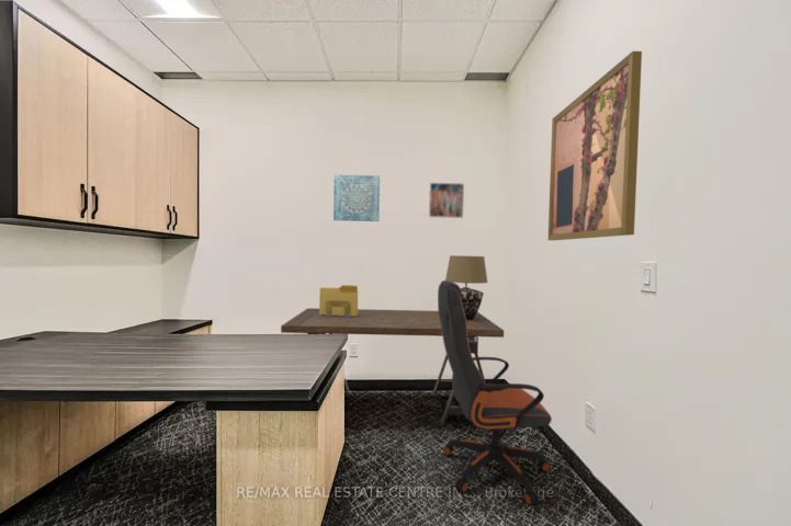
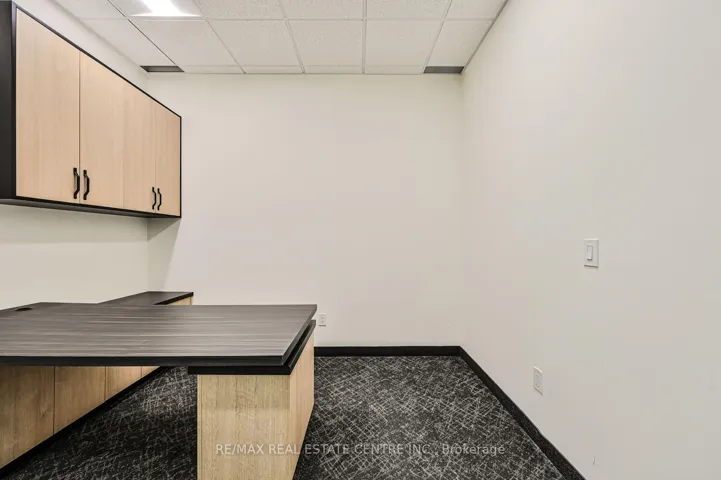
- office chair (496, 376)
- table lamp (465, 286)
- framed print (445, 199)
- folder (339, 299)
- wall art (585, 165)
- wall art (357, 197)
- desk (392, 334)
